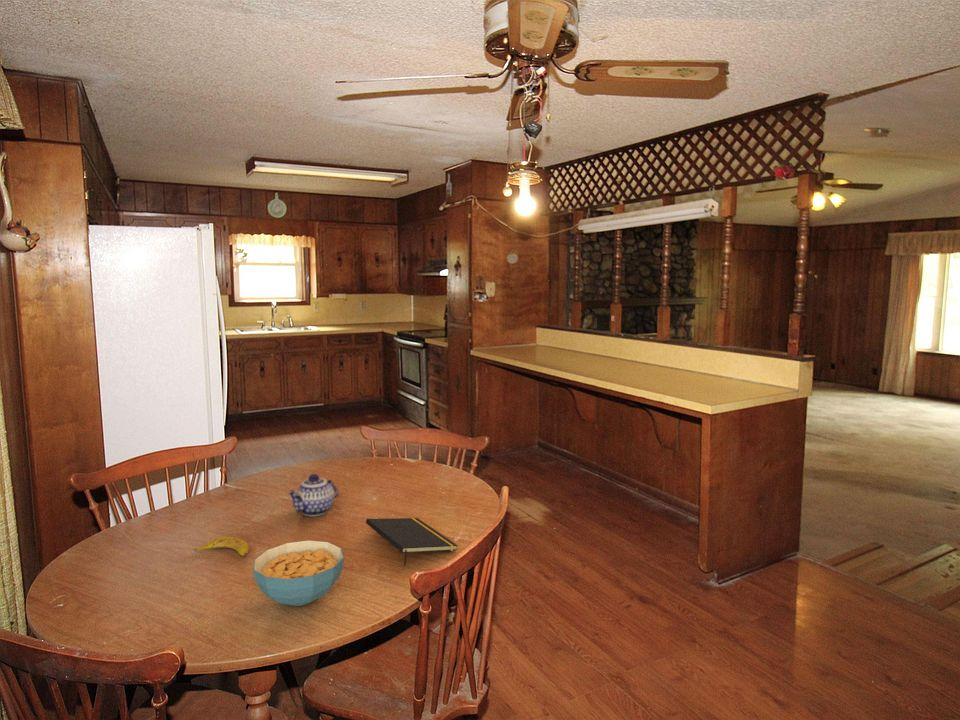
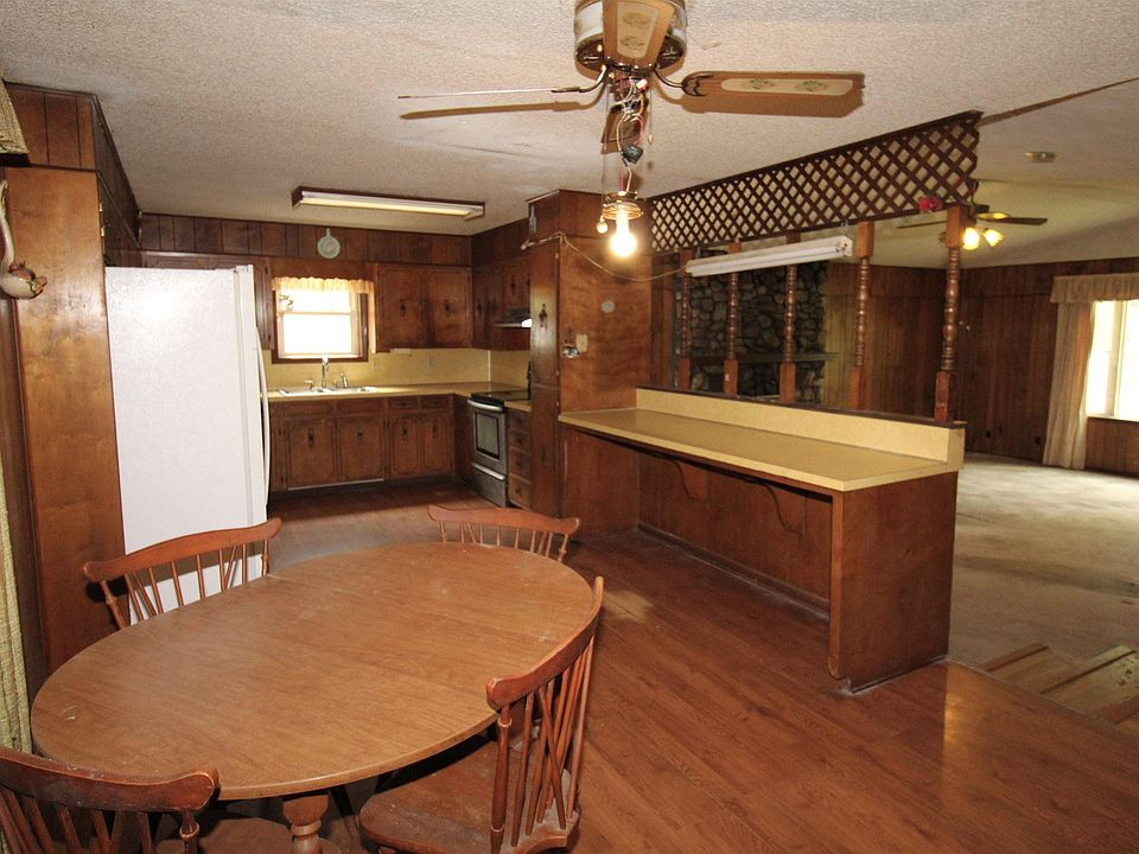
- cereal bowl (299, 578)
- teapot (313, 493)
- banana (224, 547)
- notepad (410, 534)
